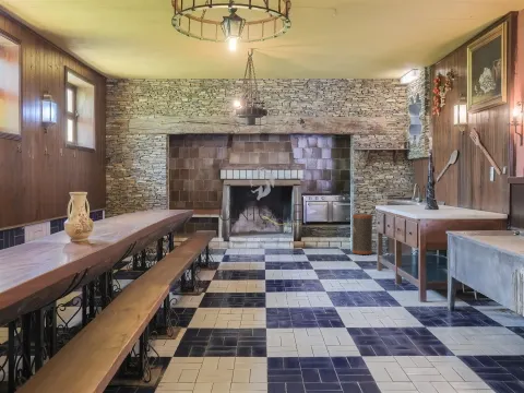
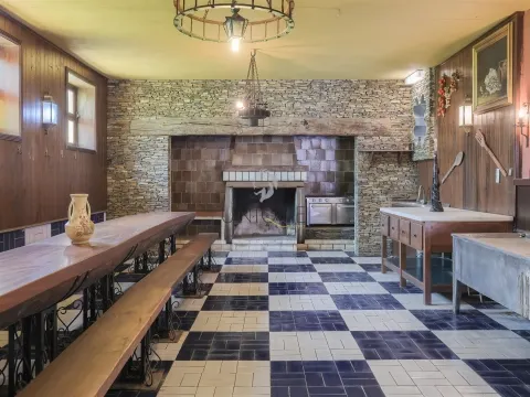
- trash can (361, 234)
